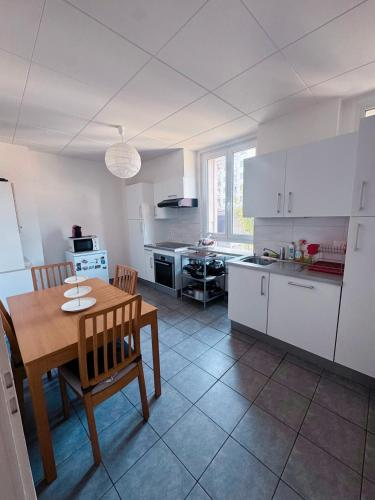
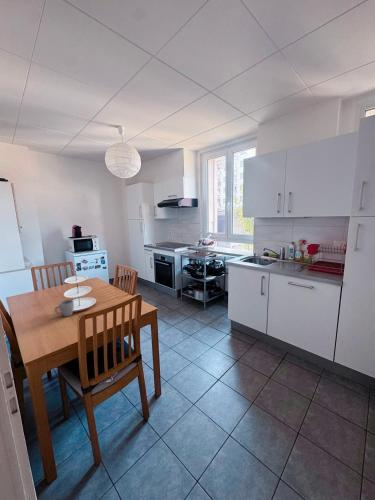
+ mug (64, 308)
